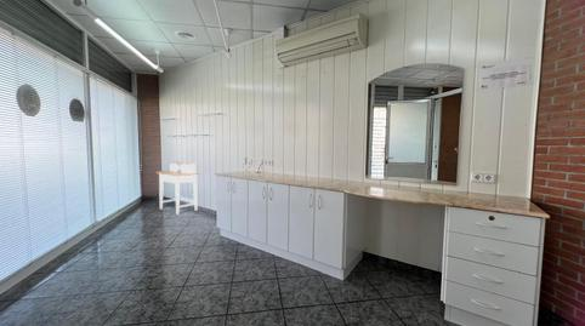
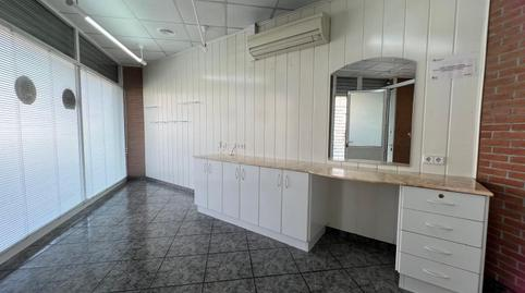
- desk (177, 185)
